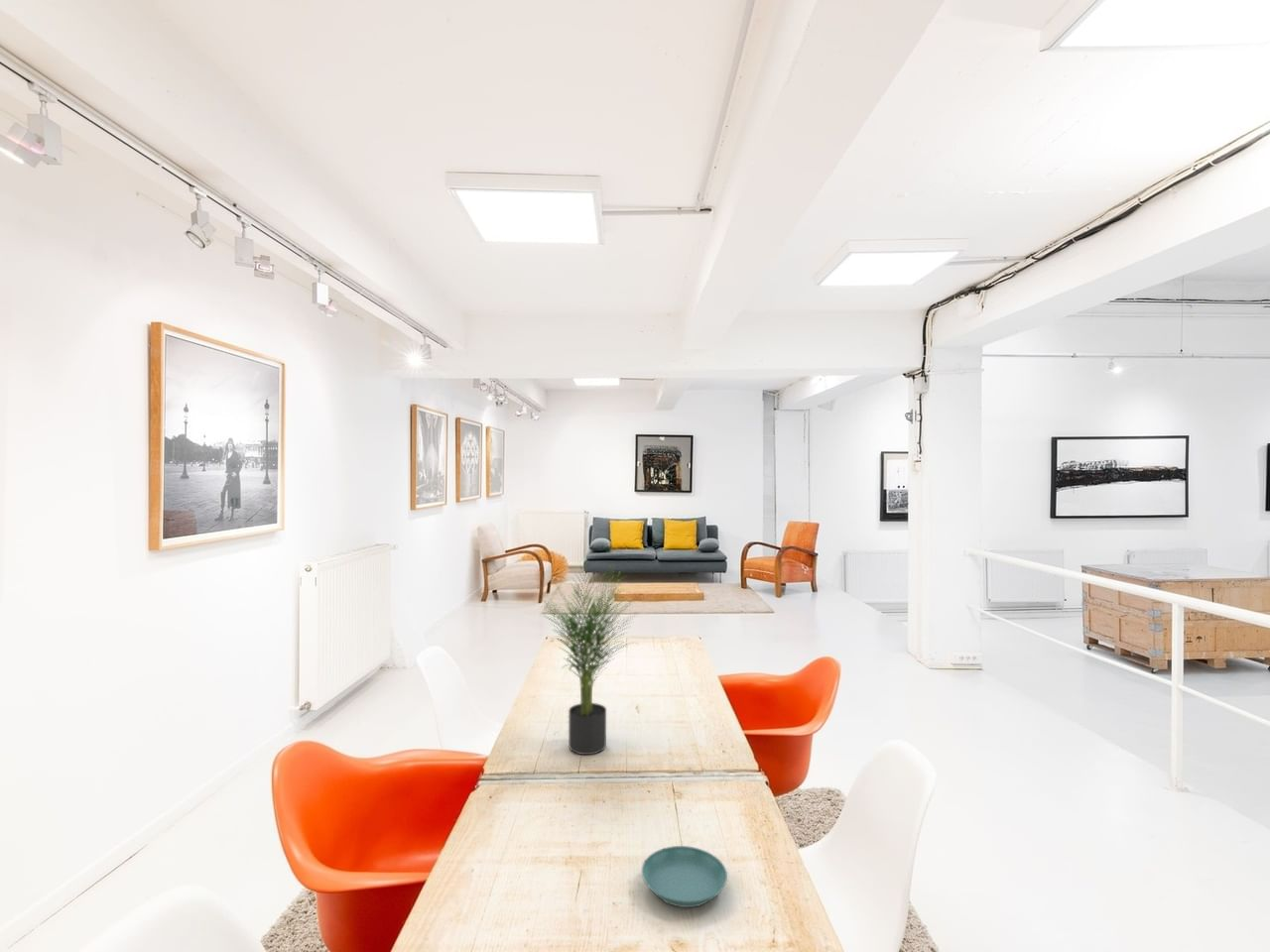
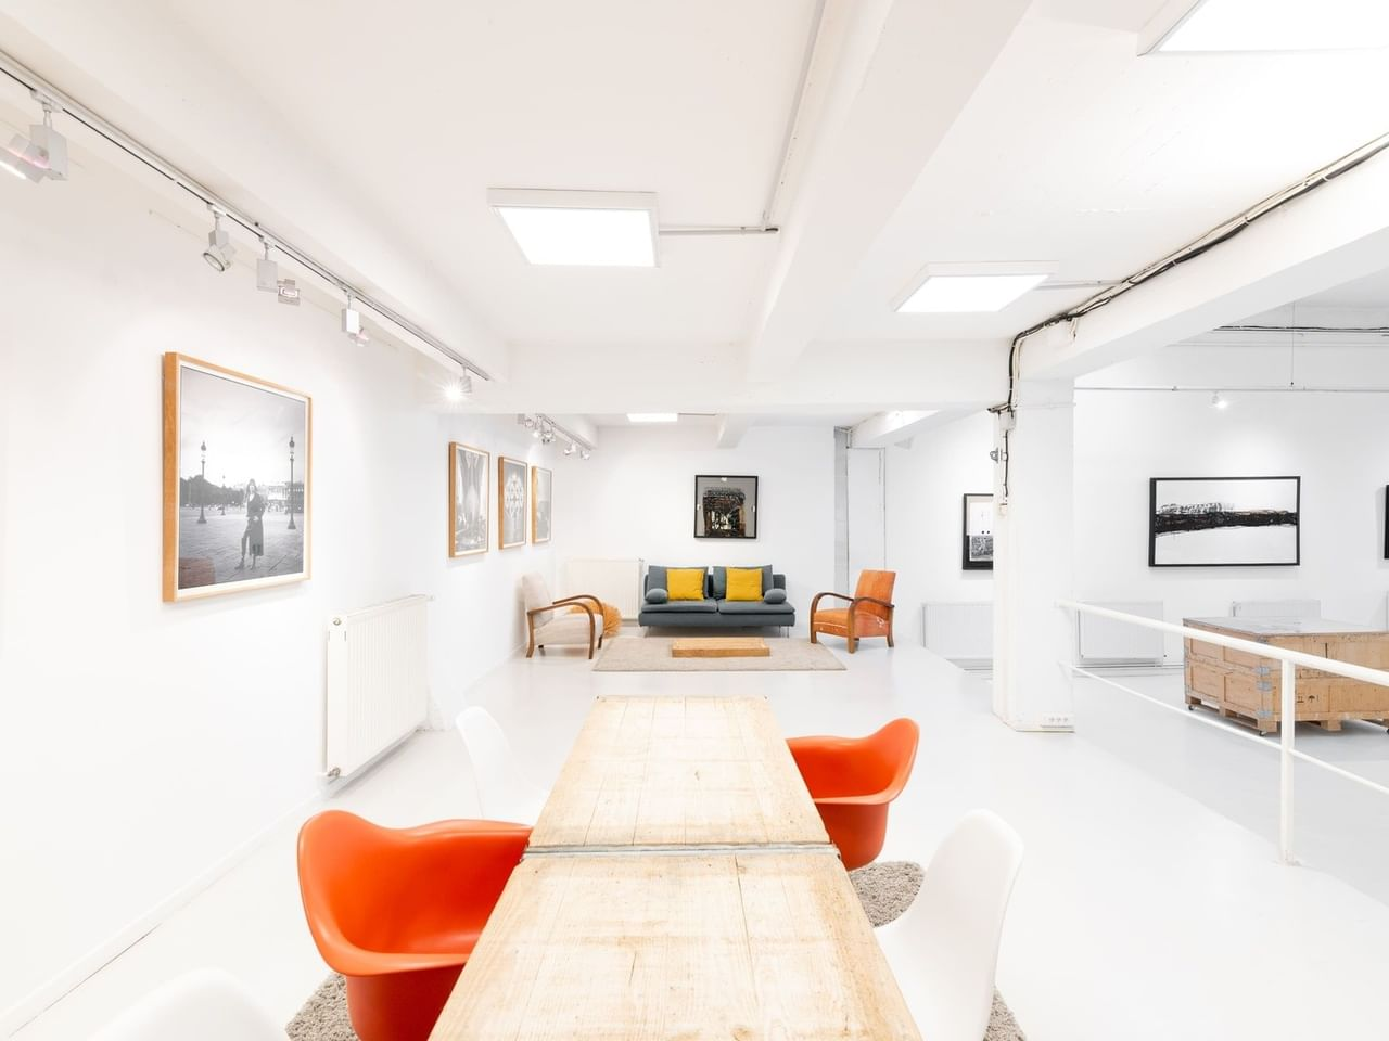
- saucer (684, 879)
- potted plant (587, 650)
